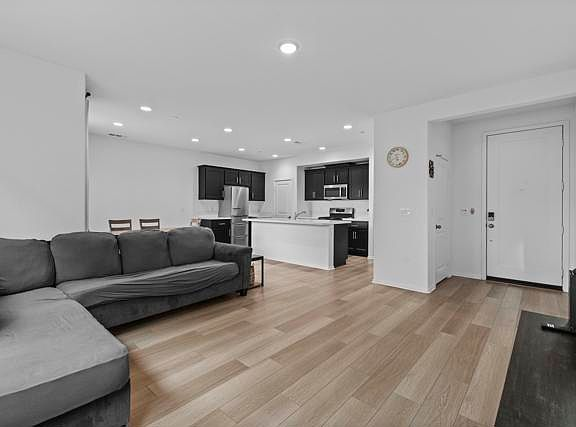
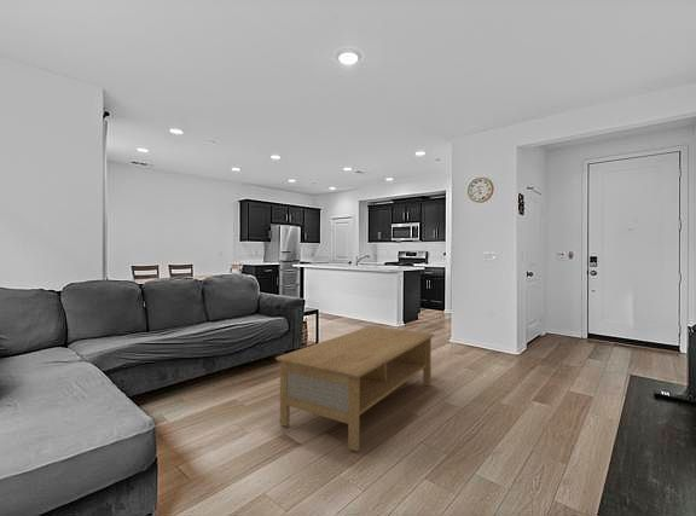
+ coffee table (365, 372)
